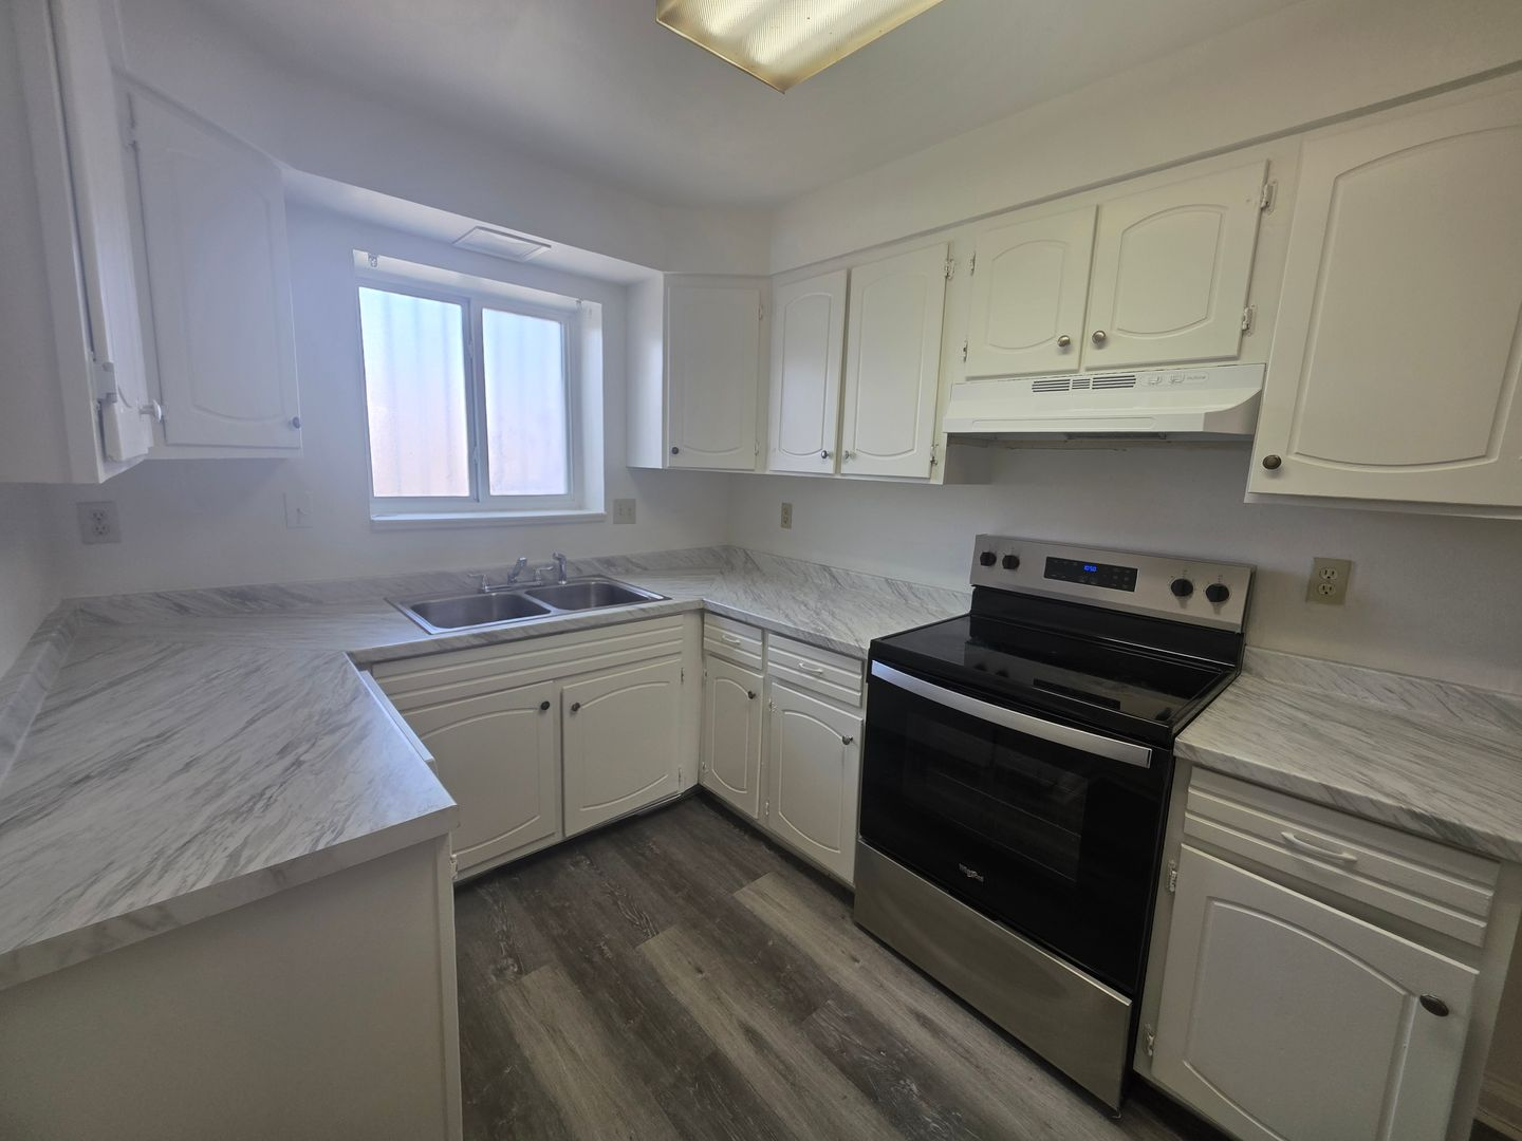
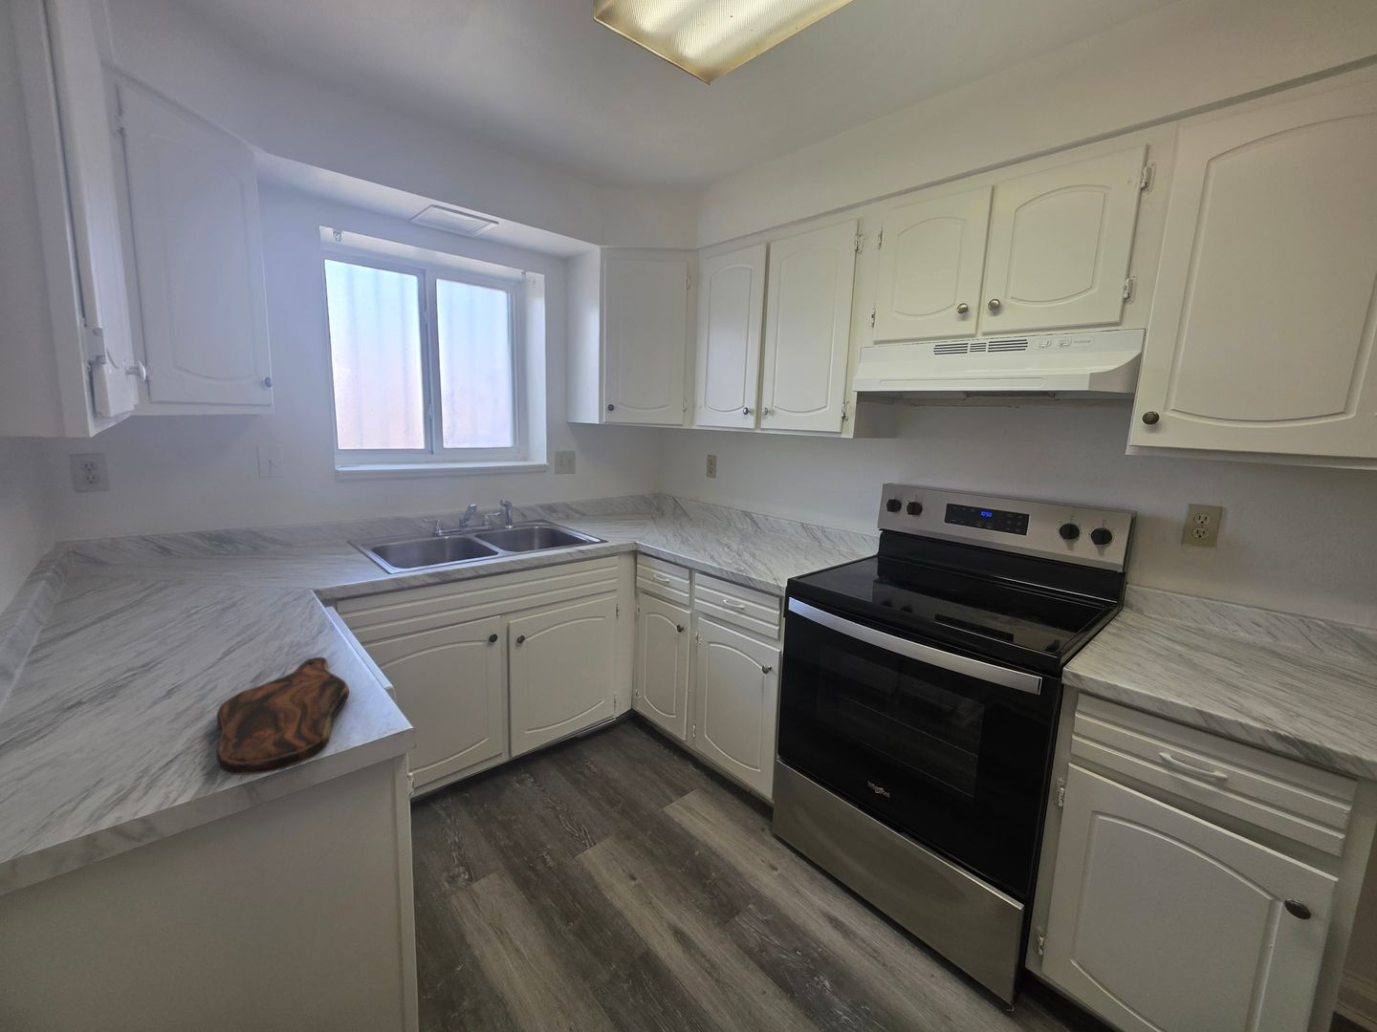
+ cutting board (285, 706)
